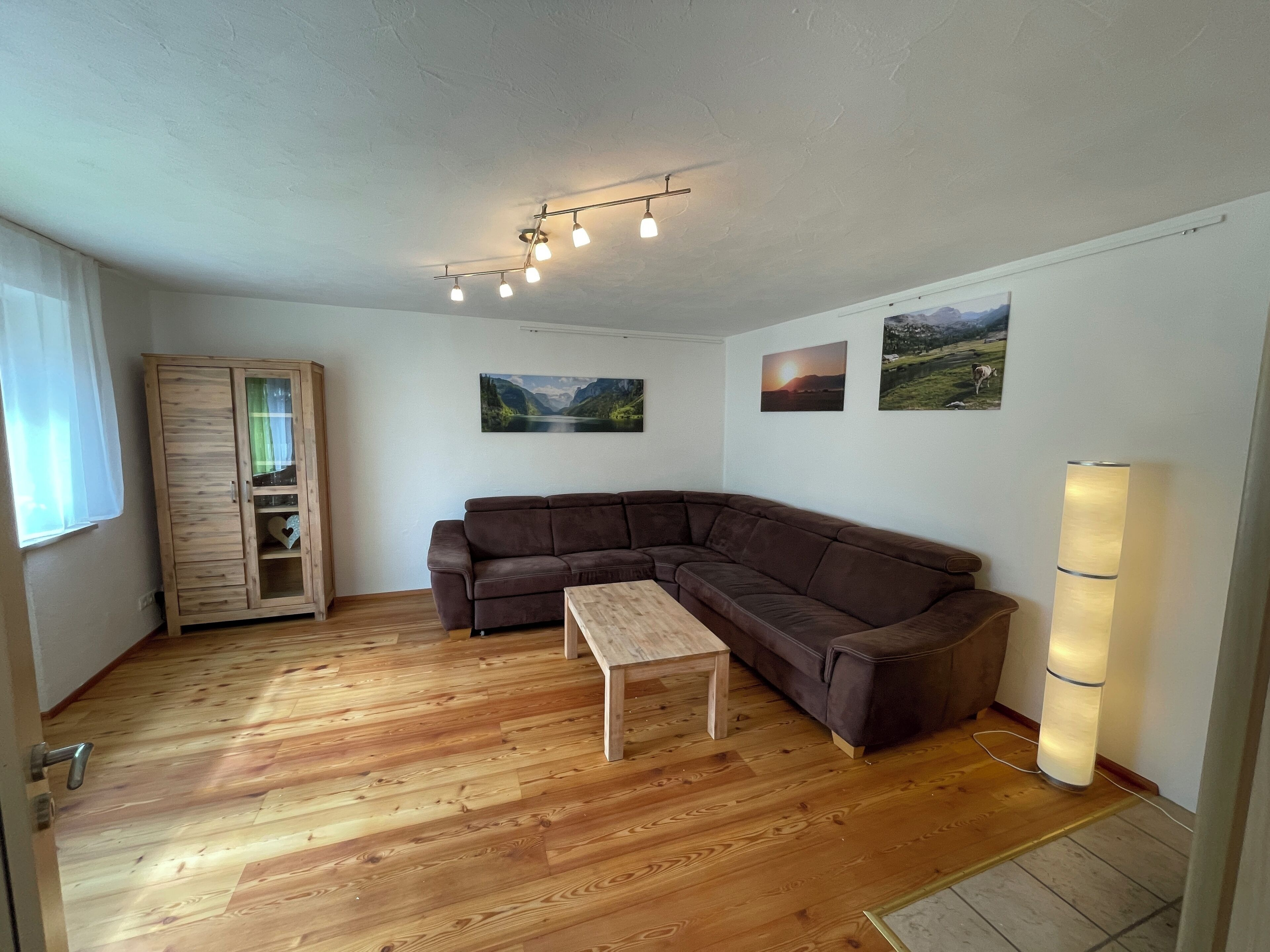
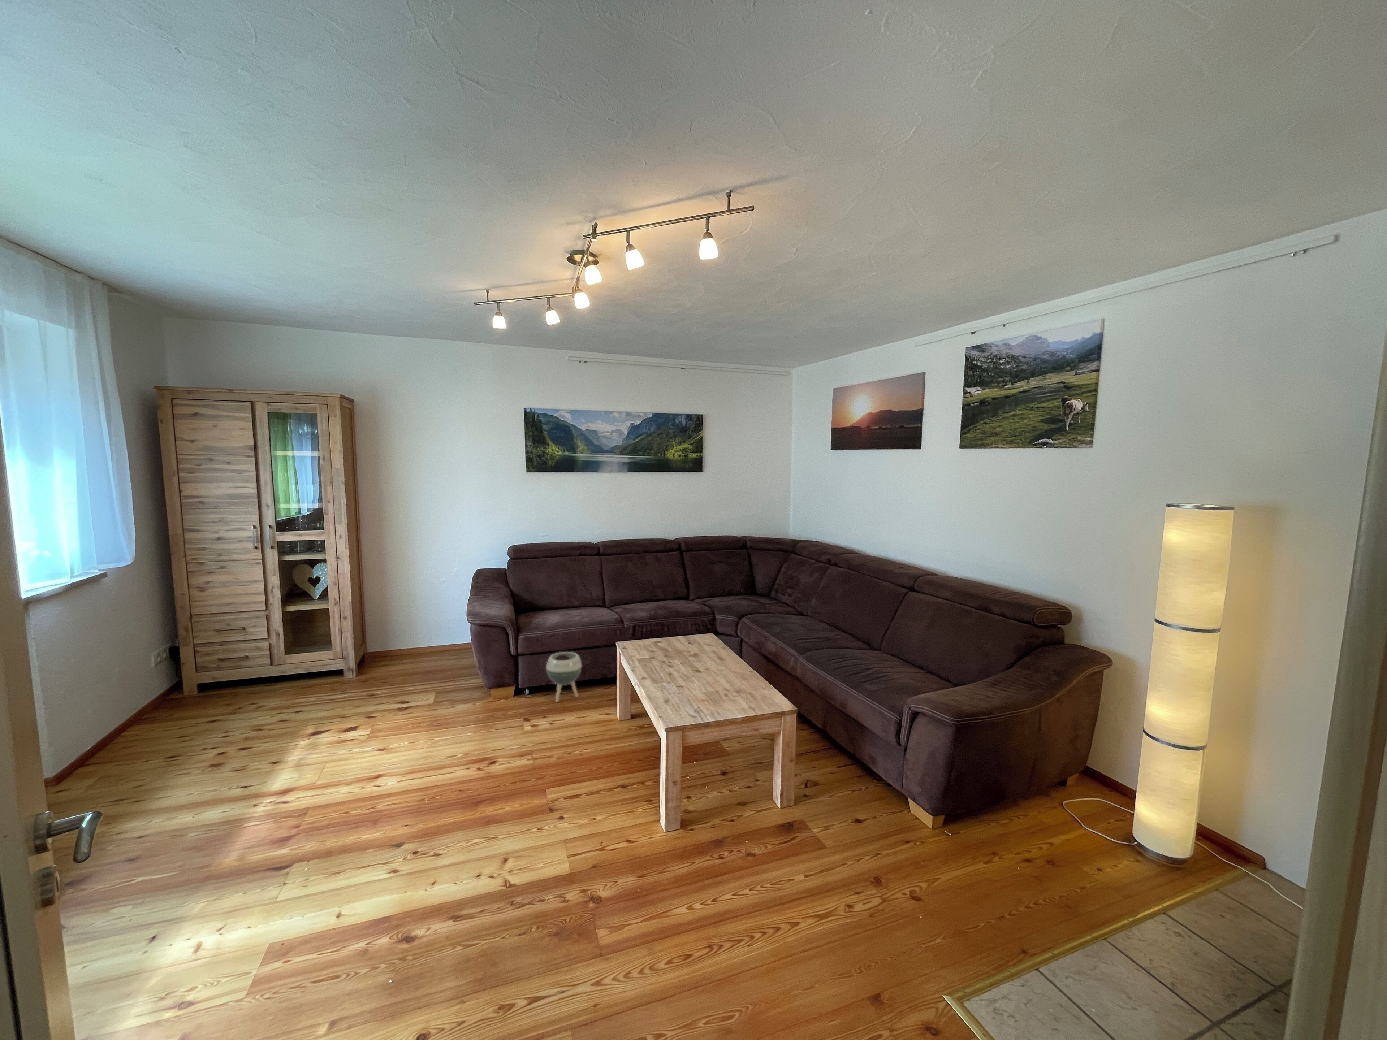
+ planter (564, 676)
